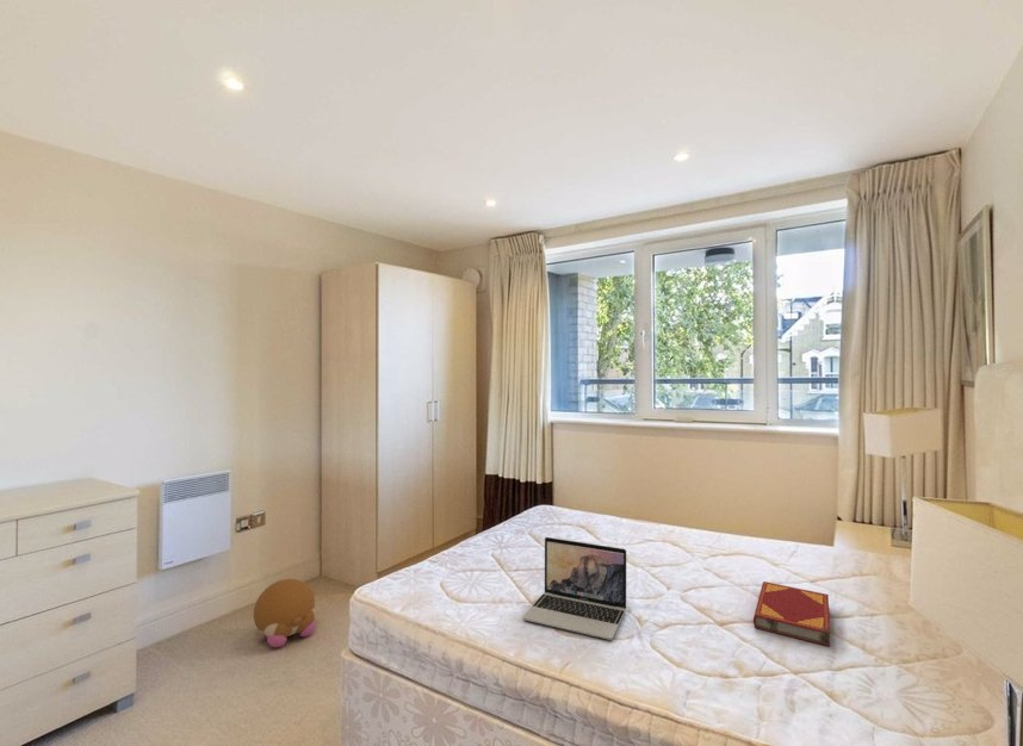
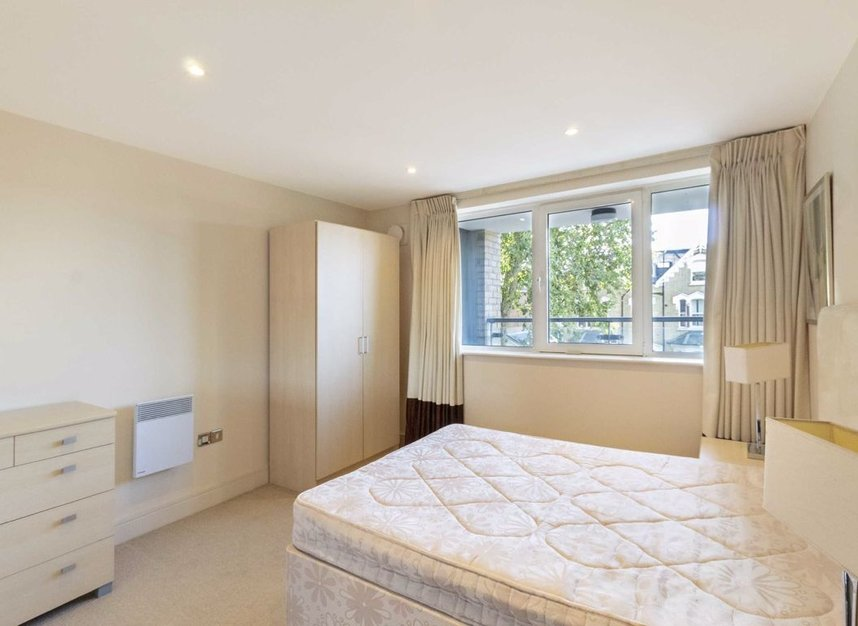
- plush toy (285, 608)
- laptop (575, 584)
- hardback book (792, 610)
